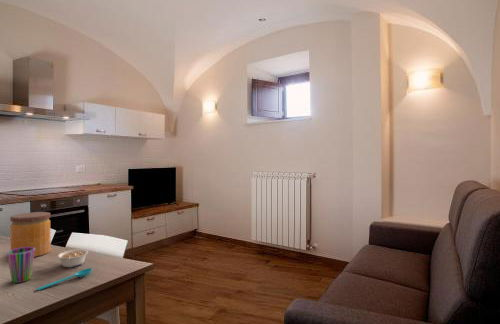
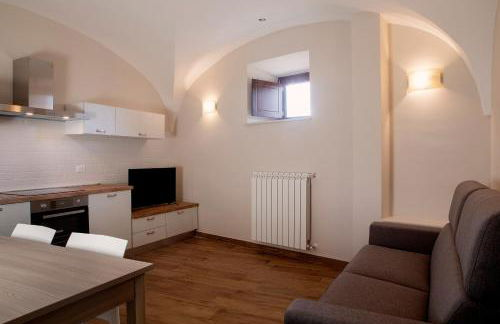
- jar (31, 234)
- spoon (66, 278)
- legume (73, 258)
- cup (21, 265)
